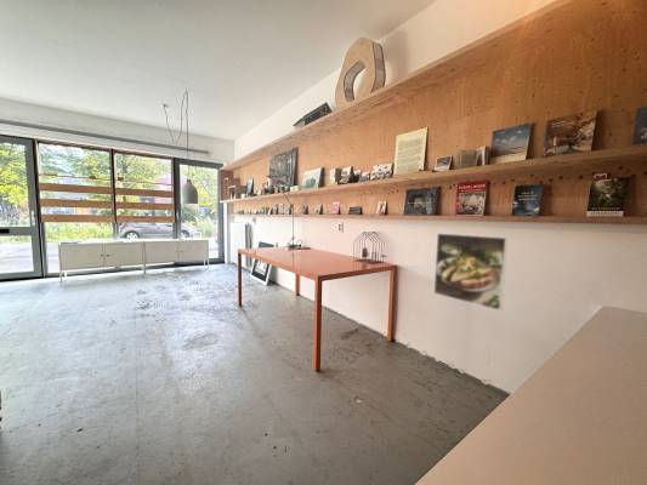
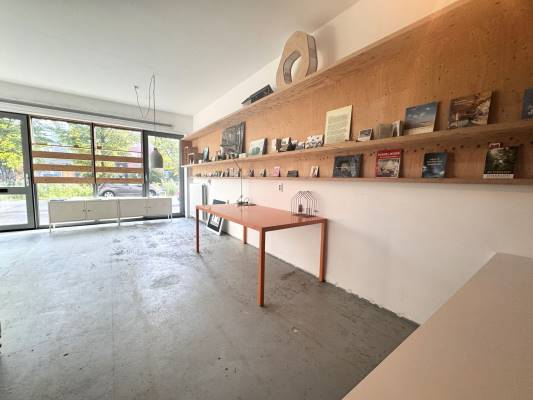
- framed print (466, 268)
